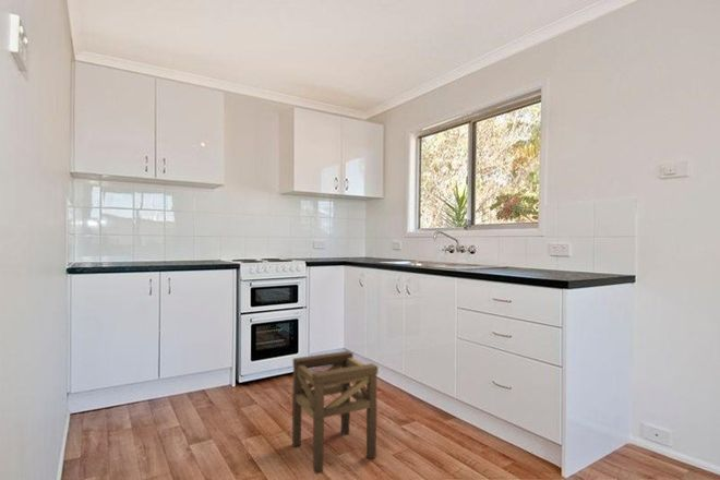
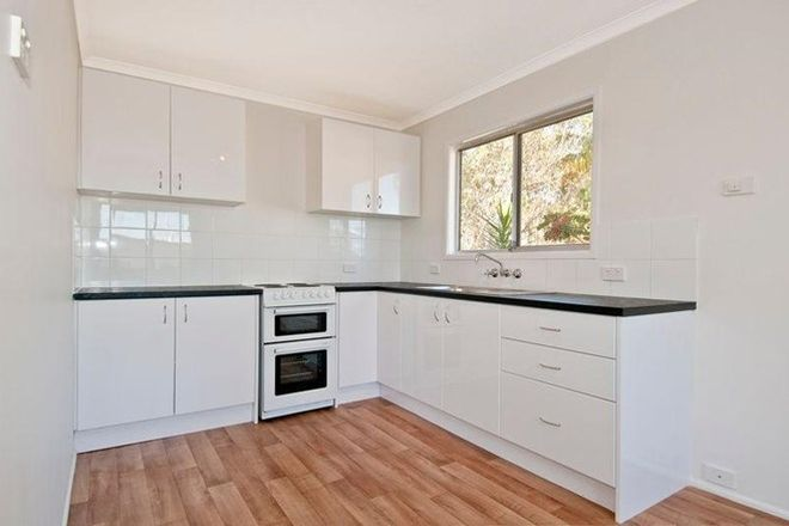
- stool (333, 406)
